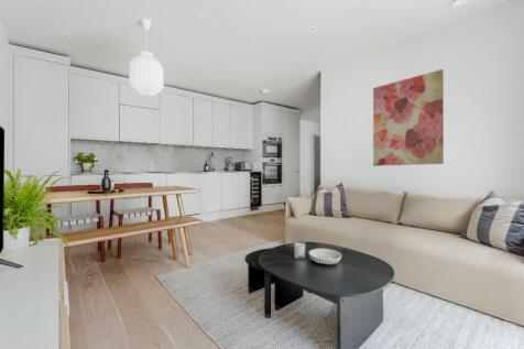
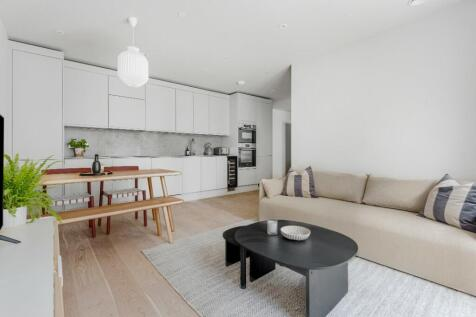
- wall art (404, 122)
